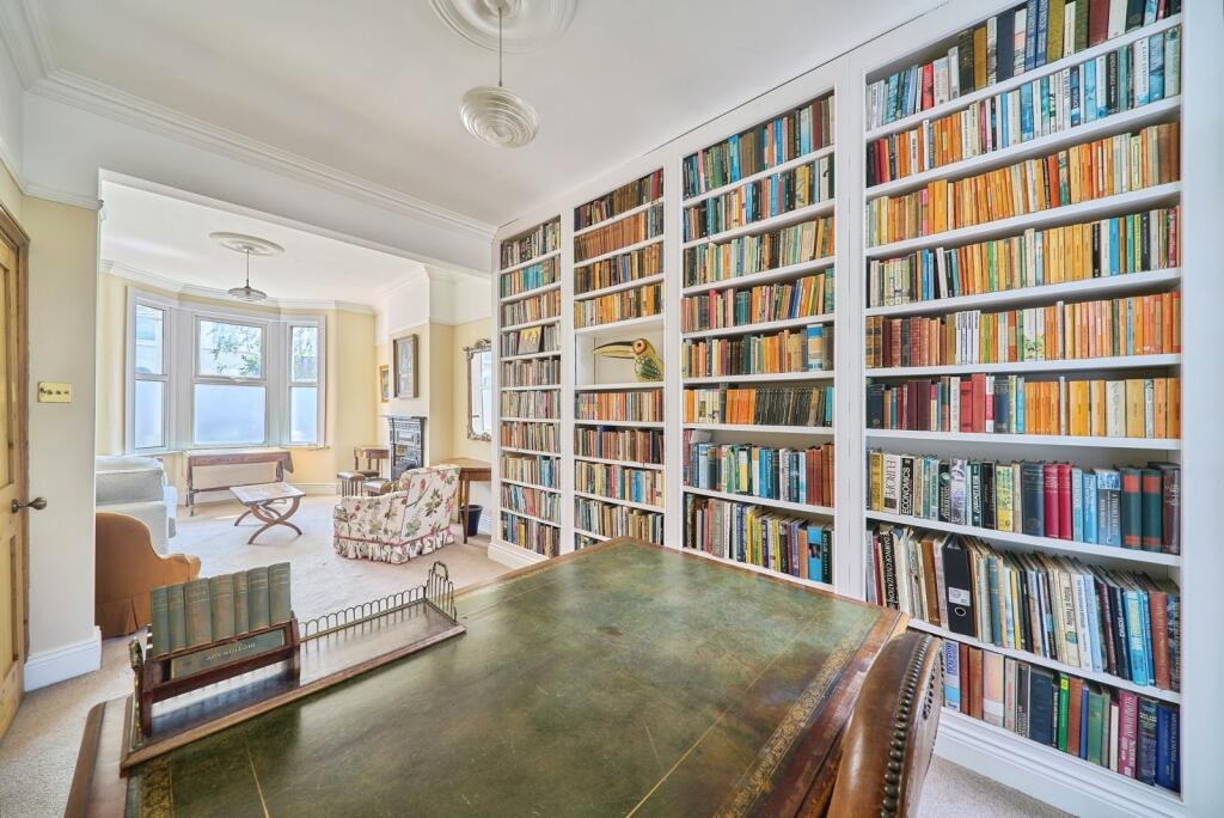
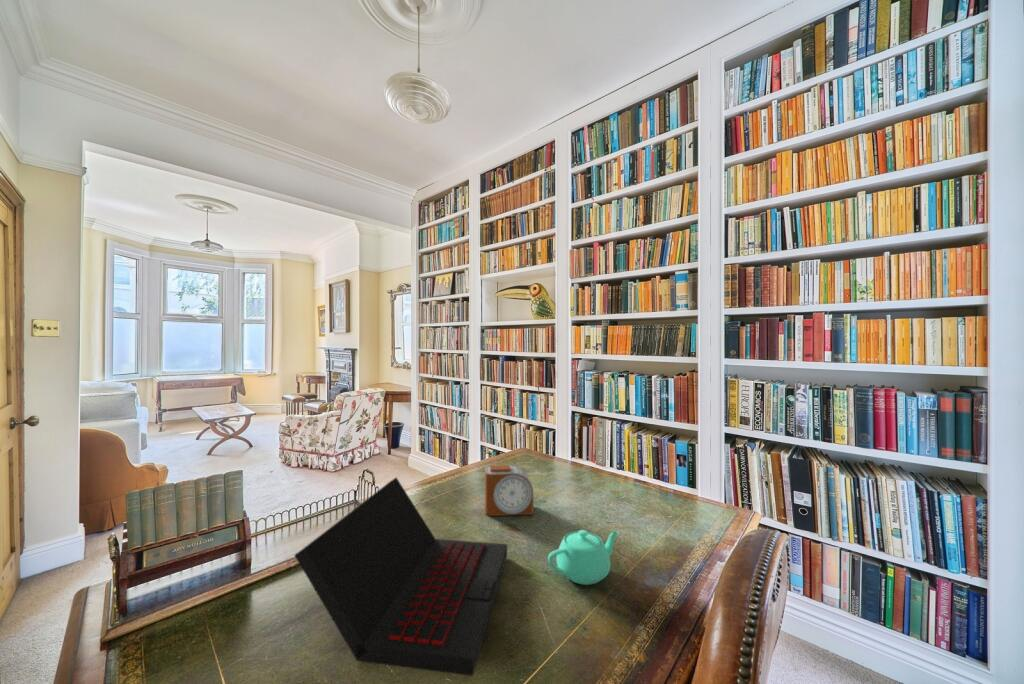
+ teapot (585, 551)
+ laptop (420, 551)
+ alarm clock (508, 488)
